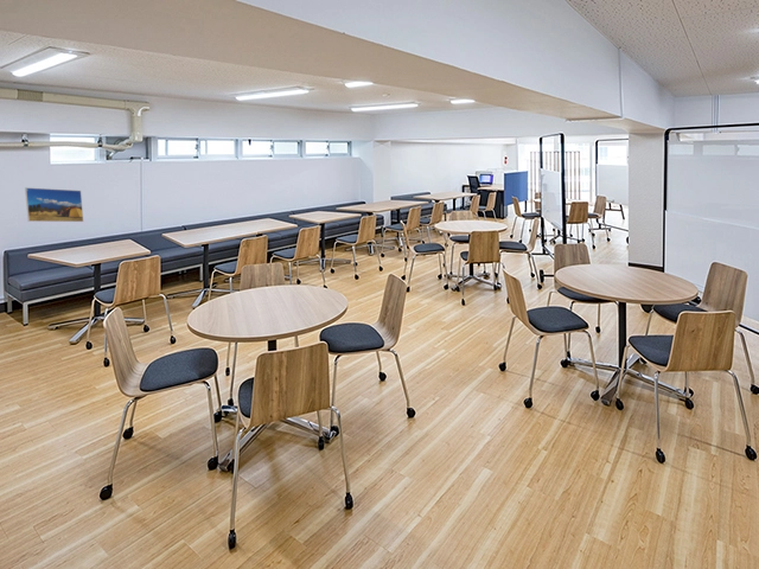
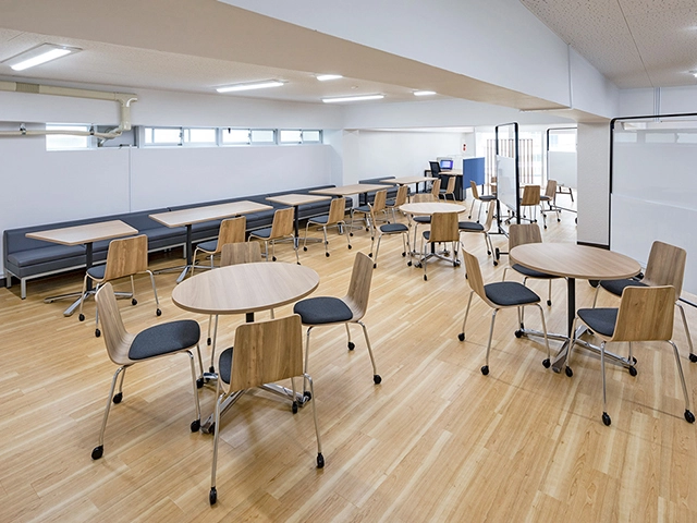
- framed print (55, 205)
